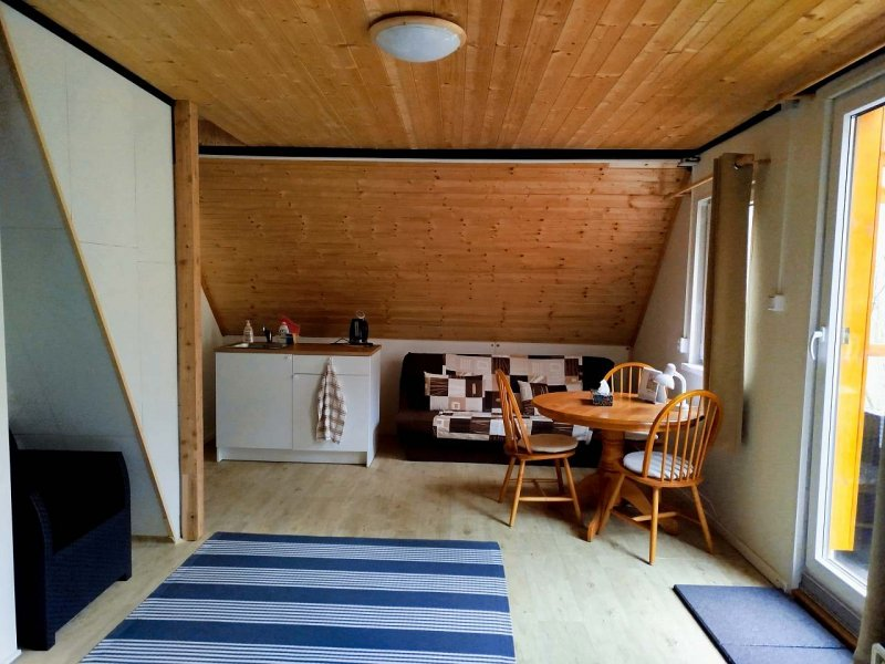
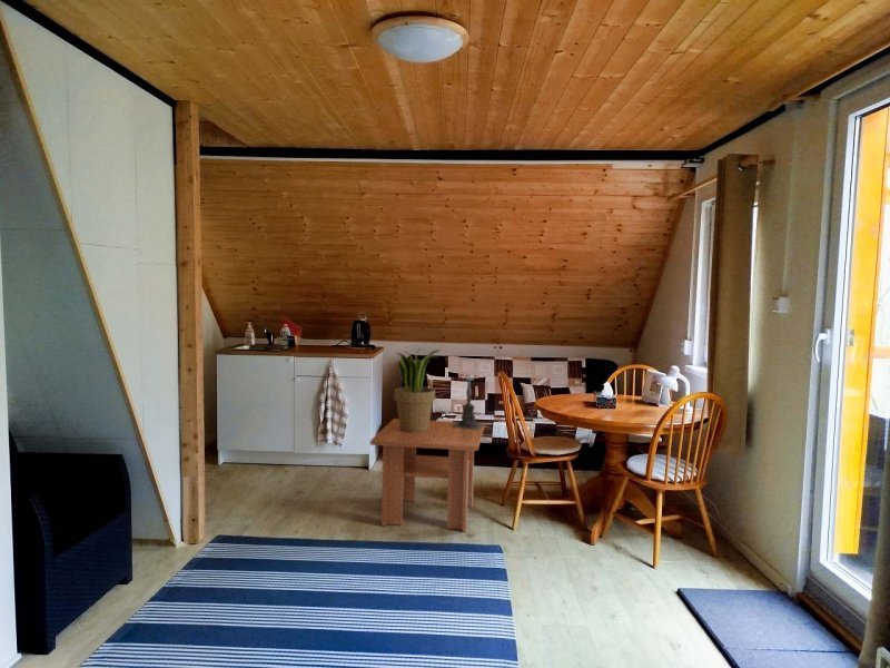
+ potted plant (417, 387)
+ coffee table (431, 472)
+ candle holder (468, 397)
